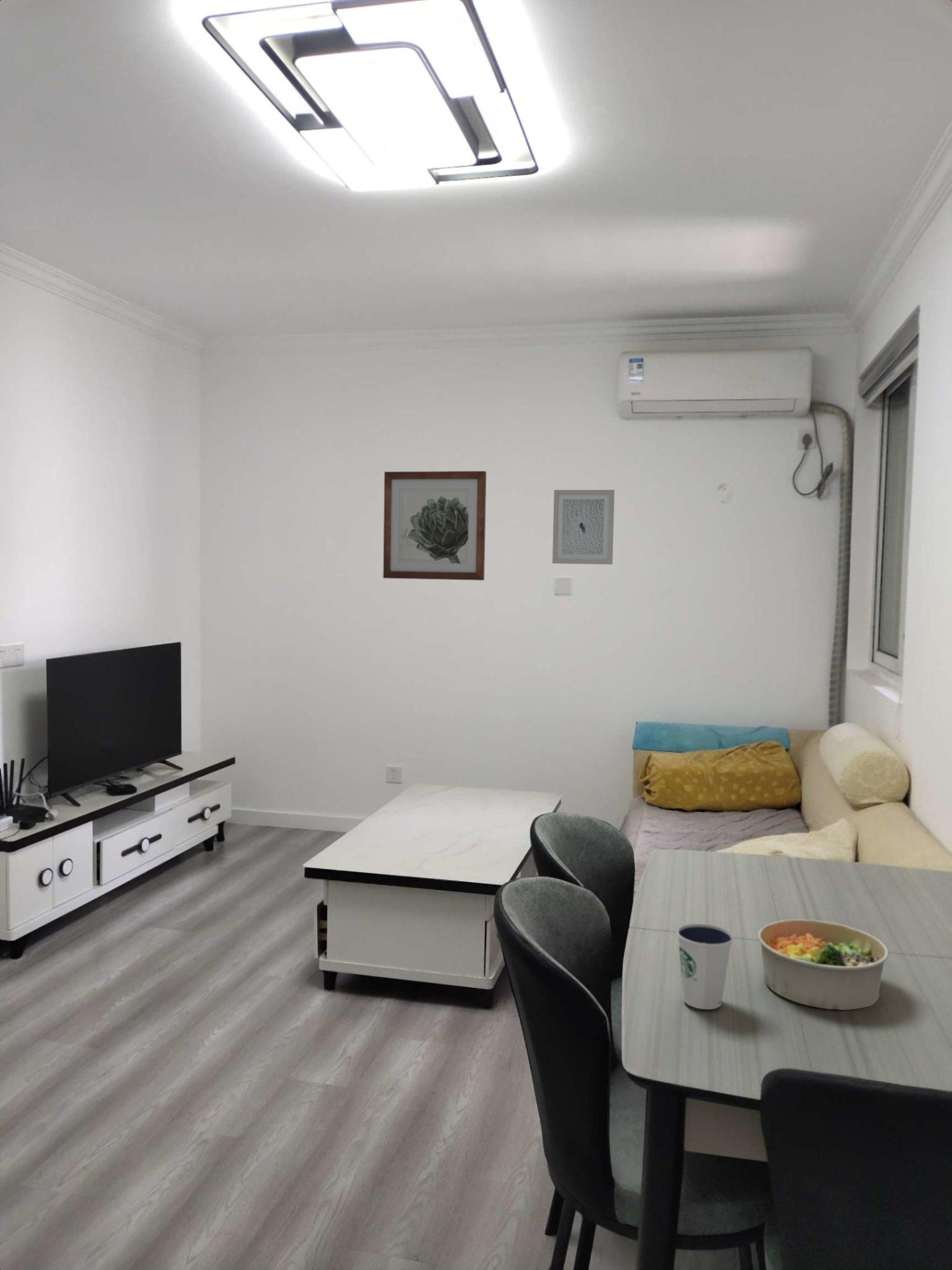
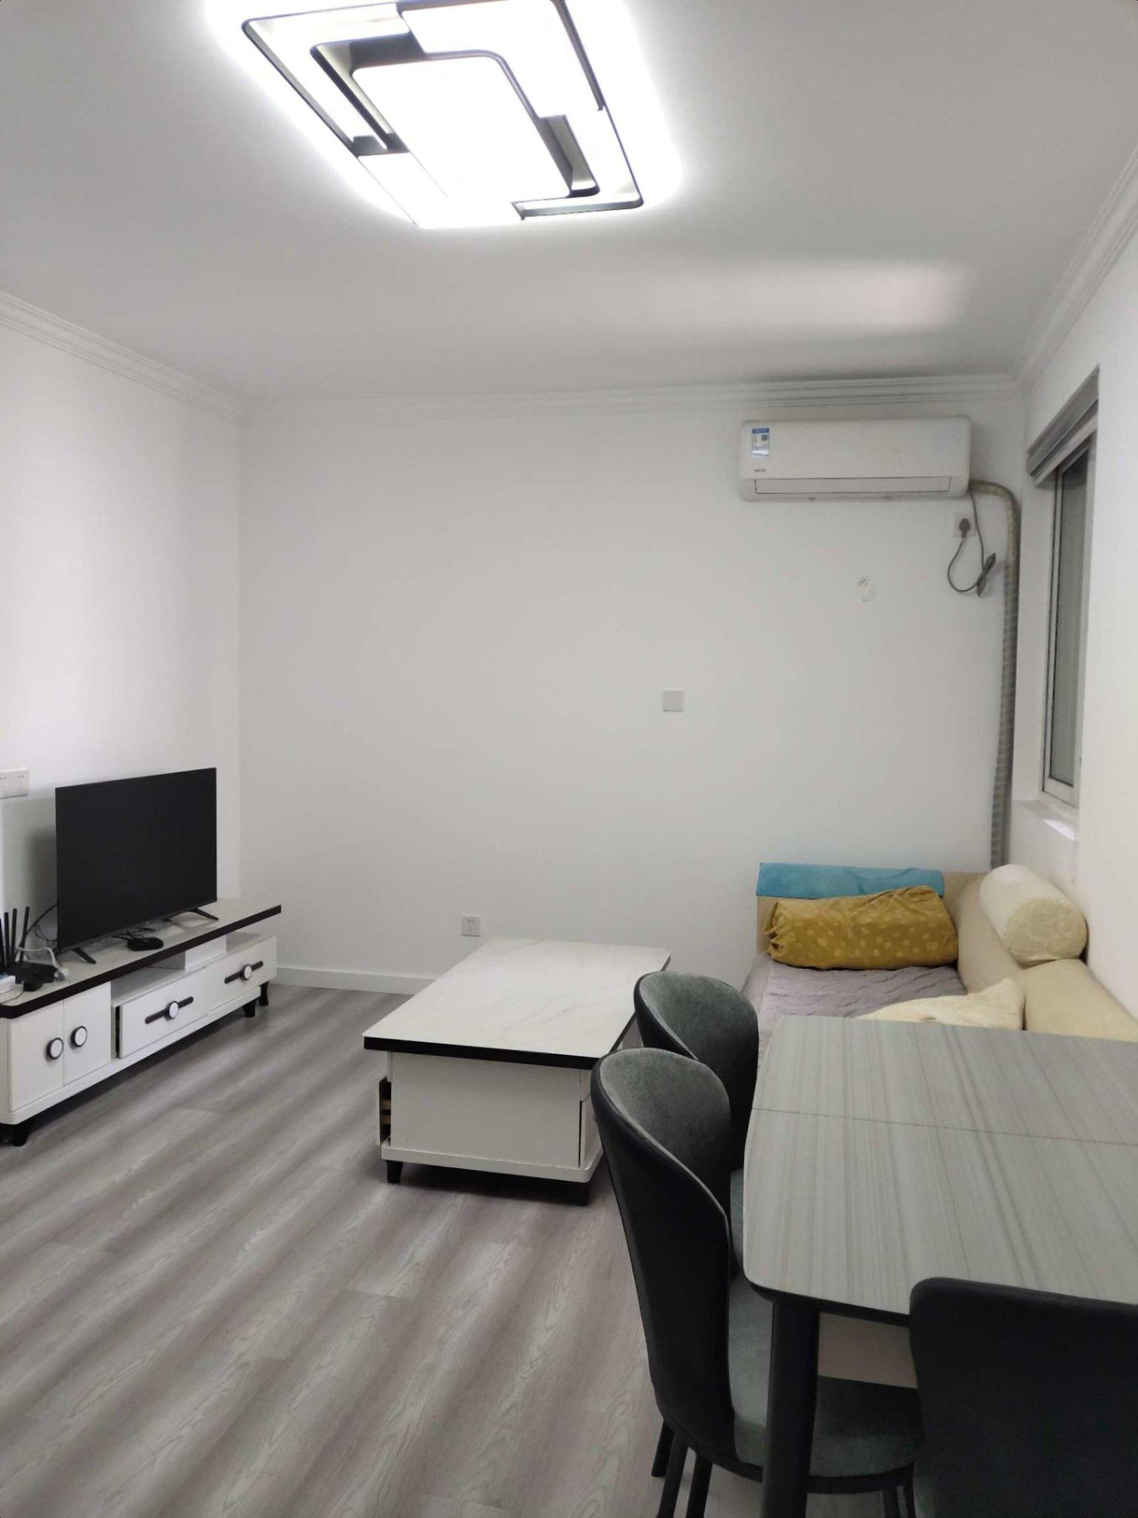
- bowl (821, 962)
- dixie cup (703, 968)
- wall art (434, 525)
- wall art (583, 527)
